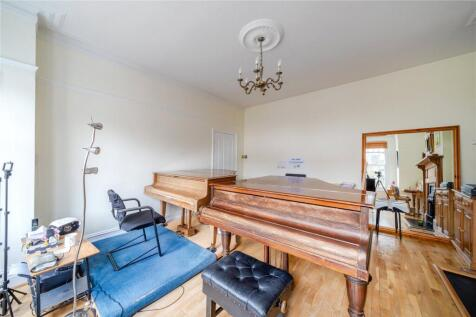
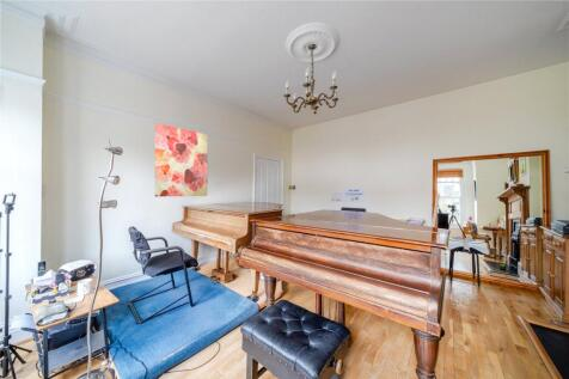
+ wall art (183, 163)
